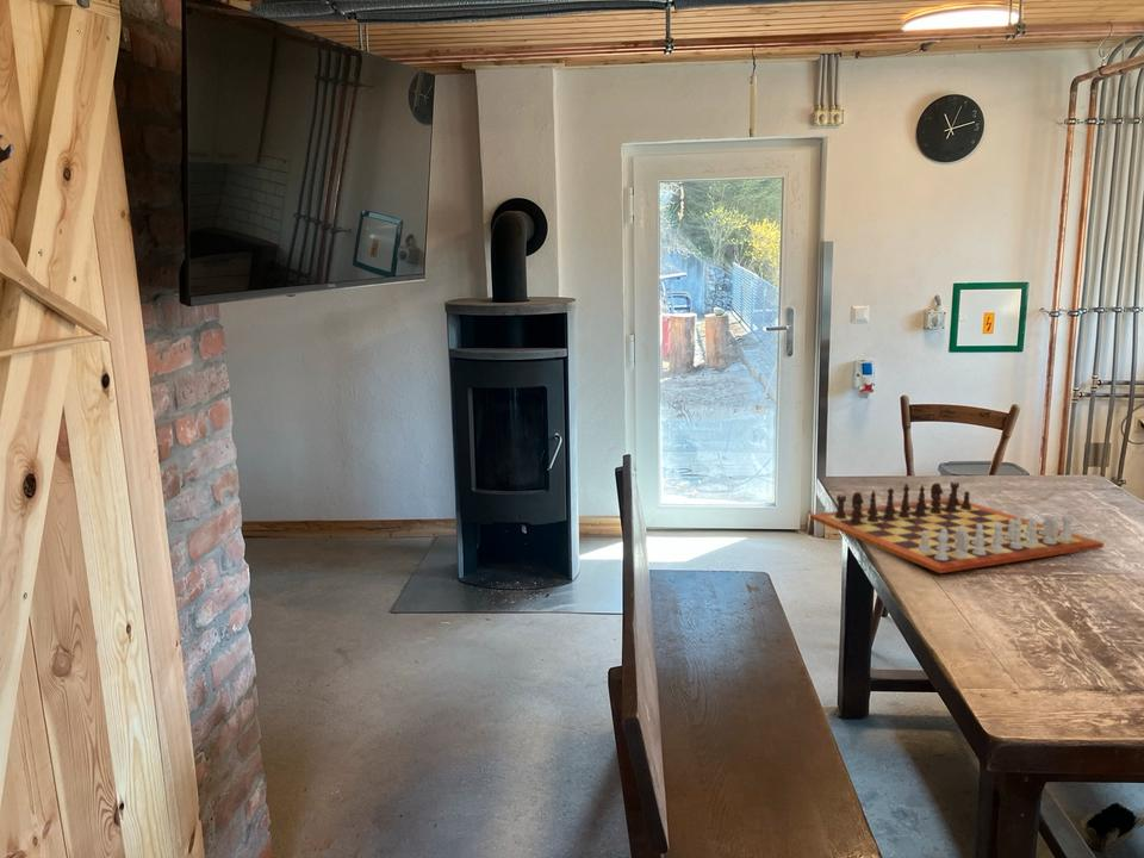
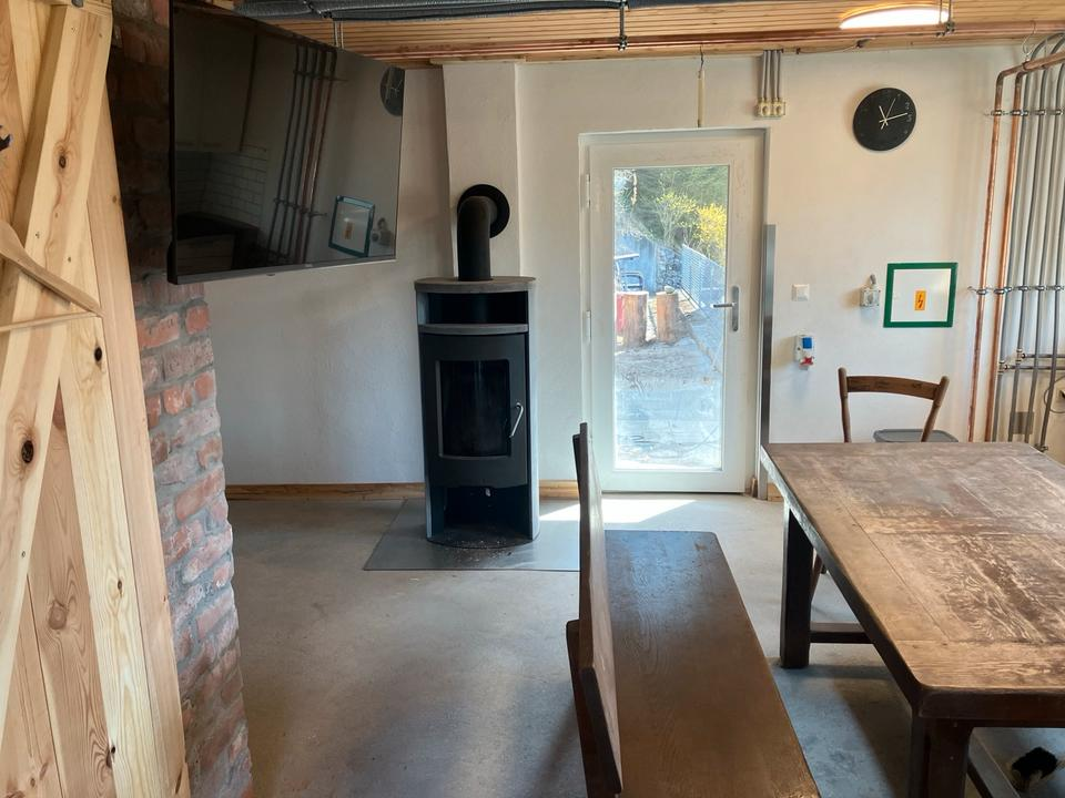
- chess set (947, 516)
